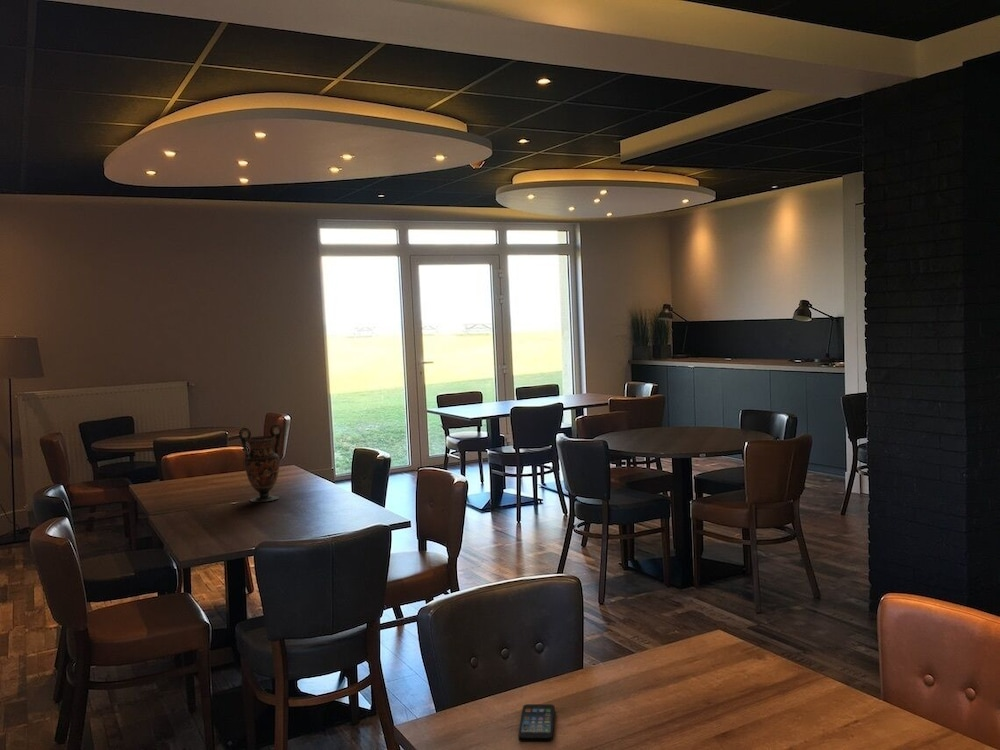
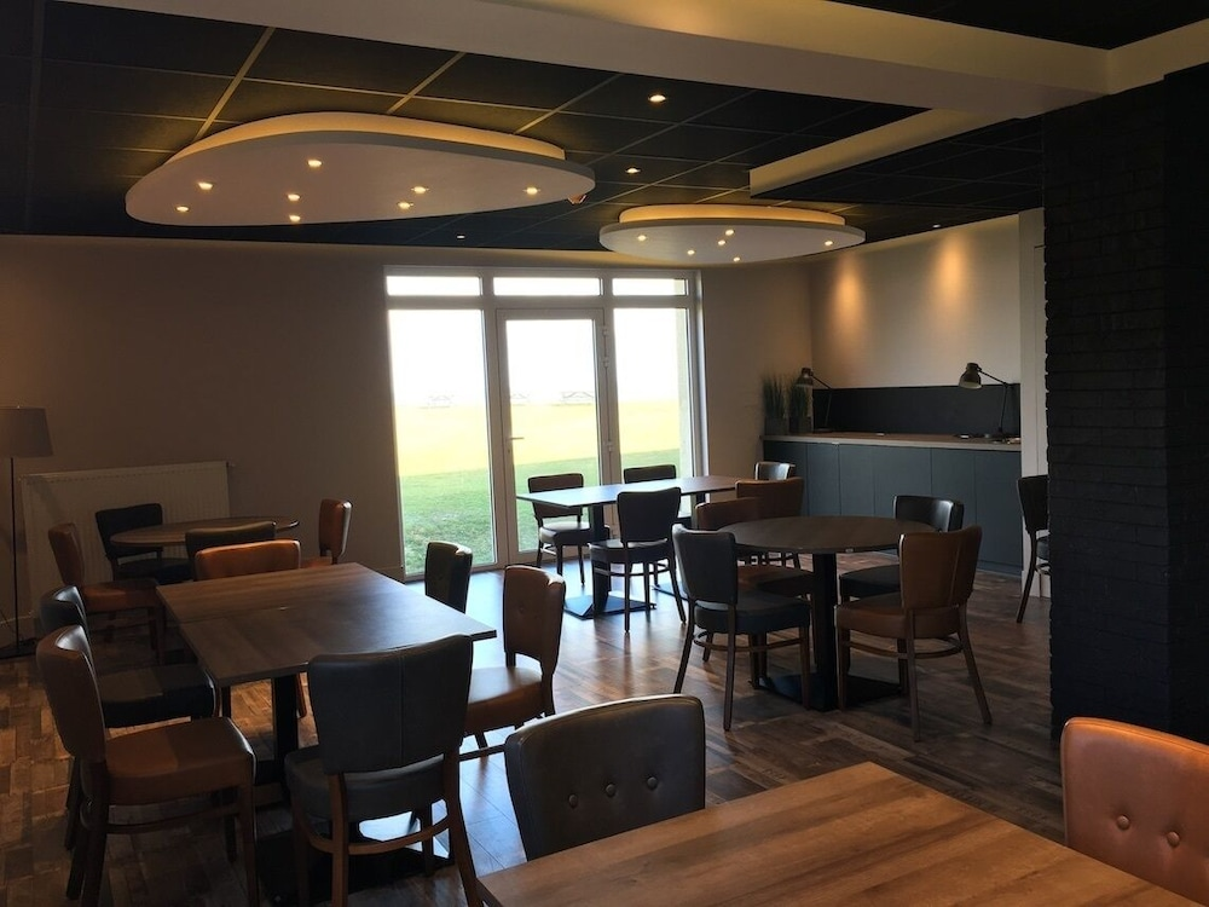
- vase (262, 462)
- smartphone (537, 722)
